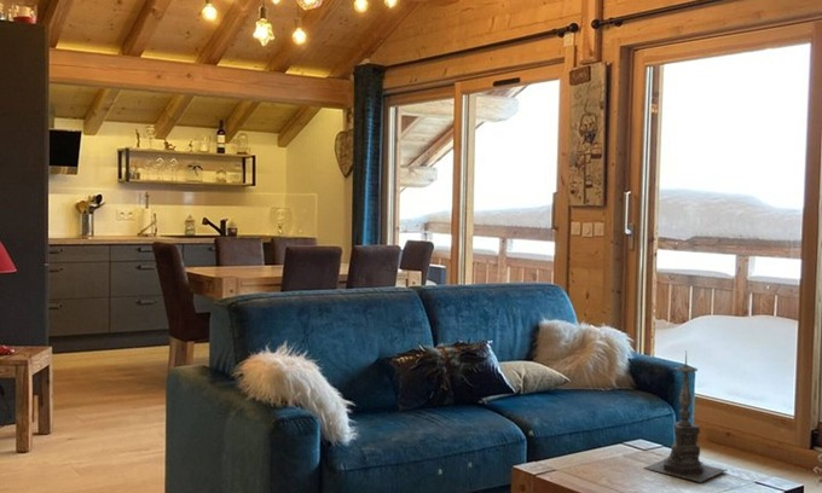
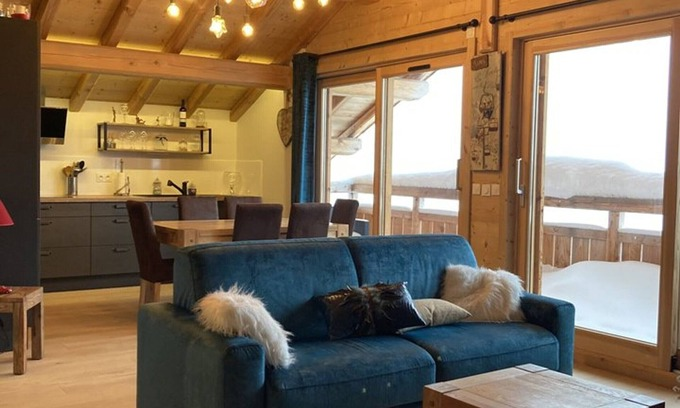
- candle holder (685, 410)
